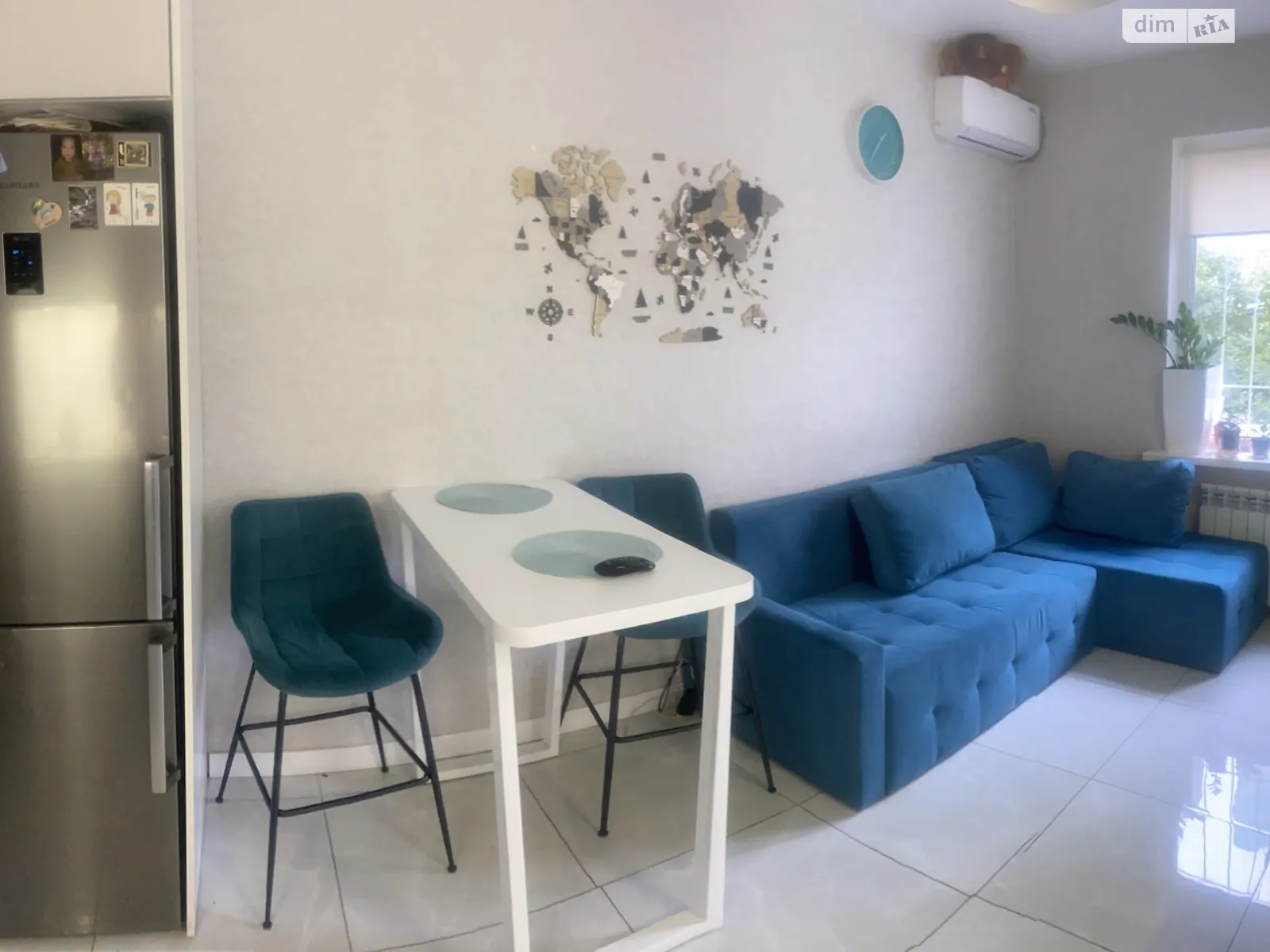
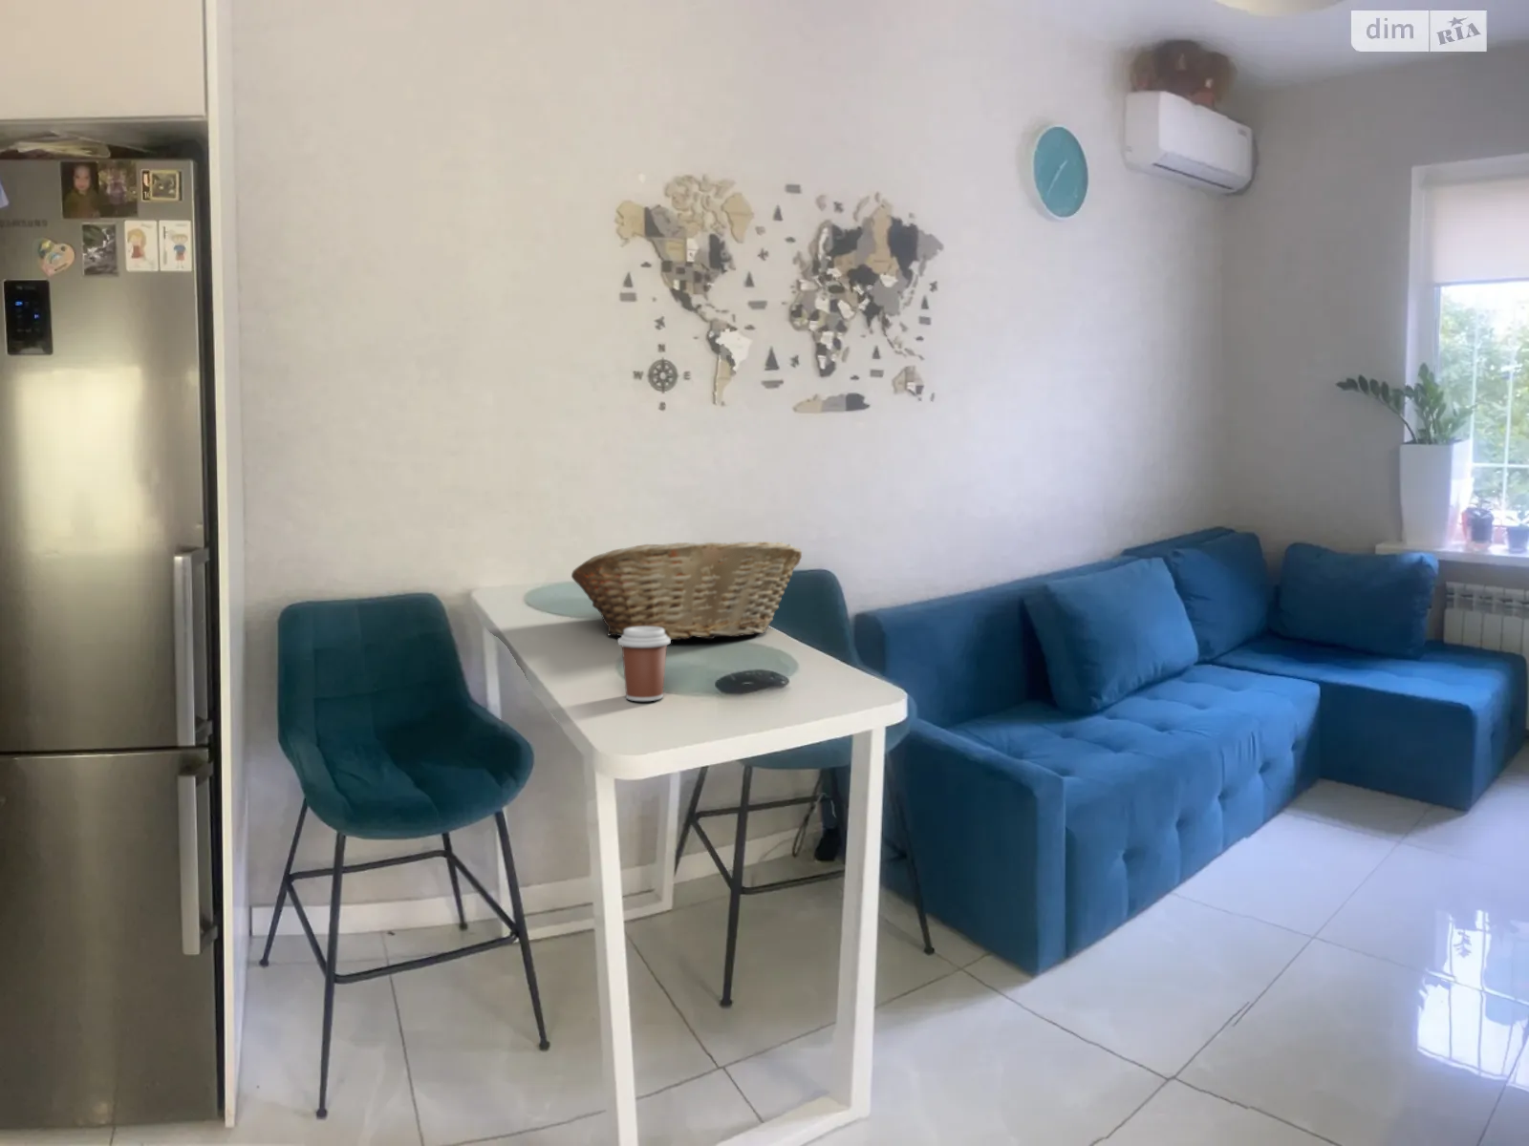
+ fruit basket (689, 585)
+ coffee cup (644, 663)
